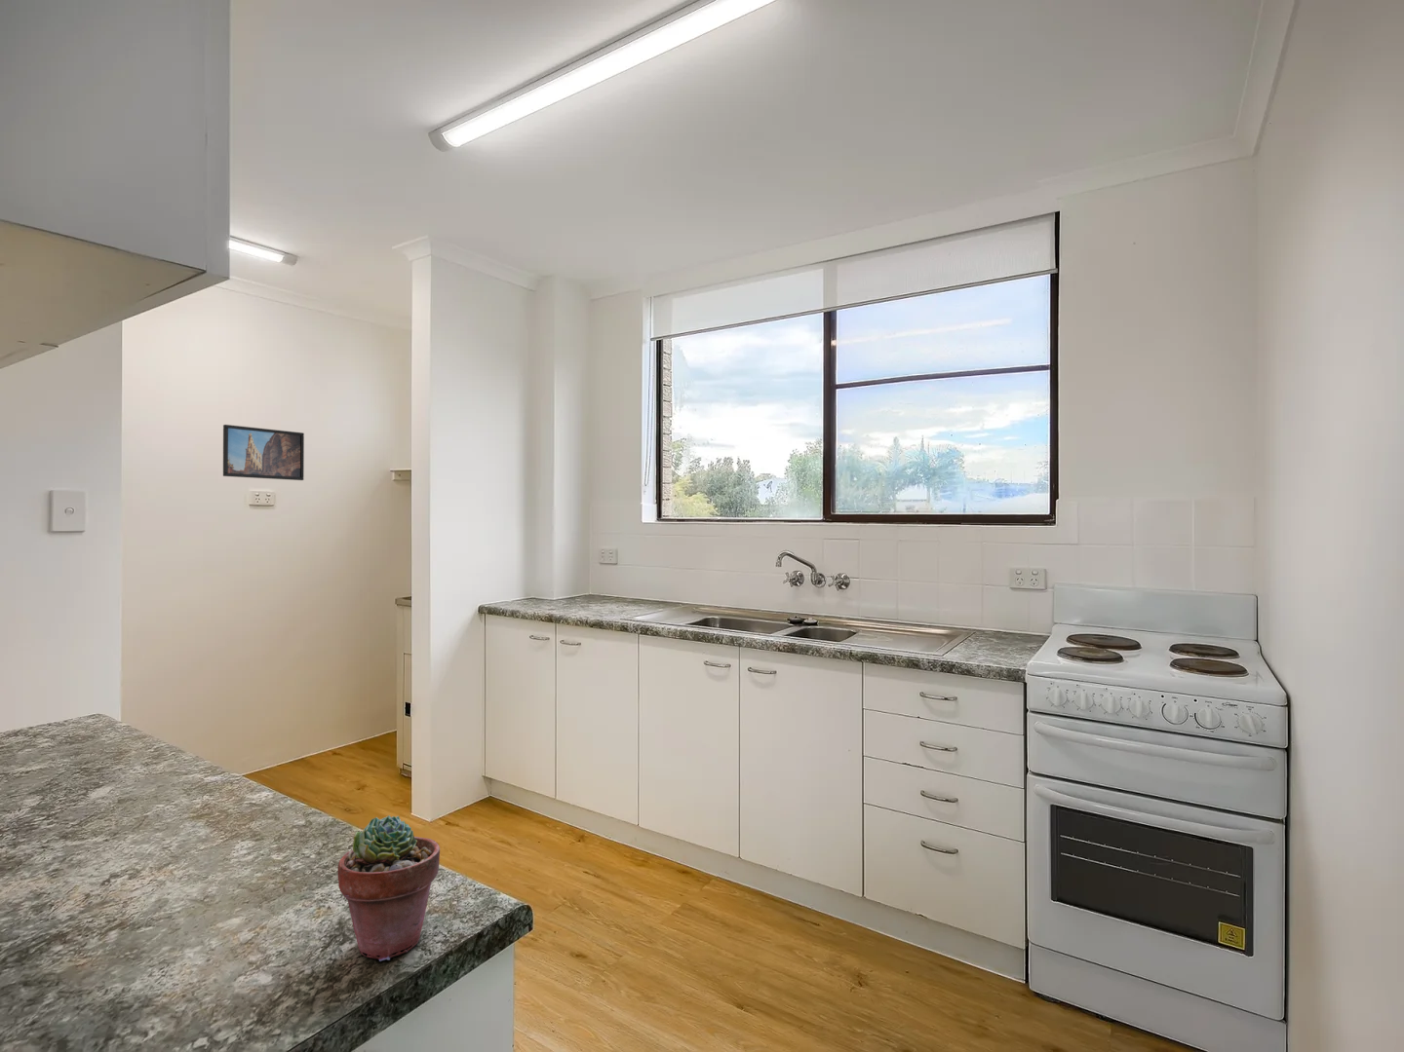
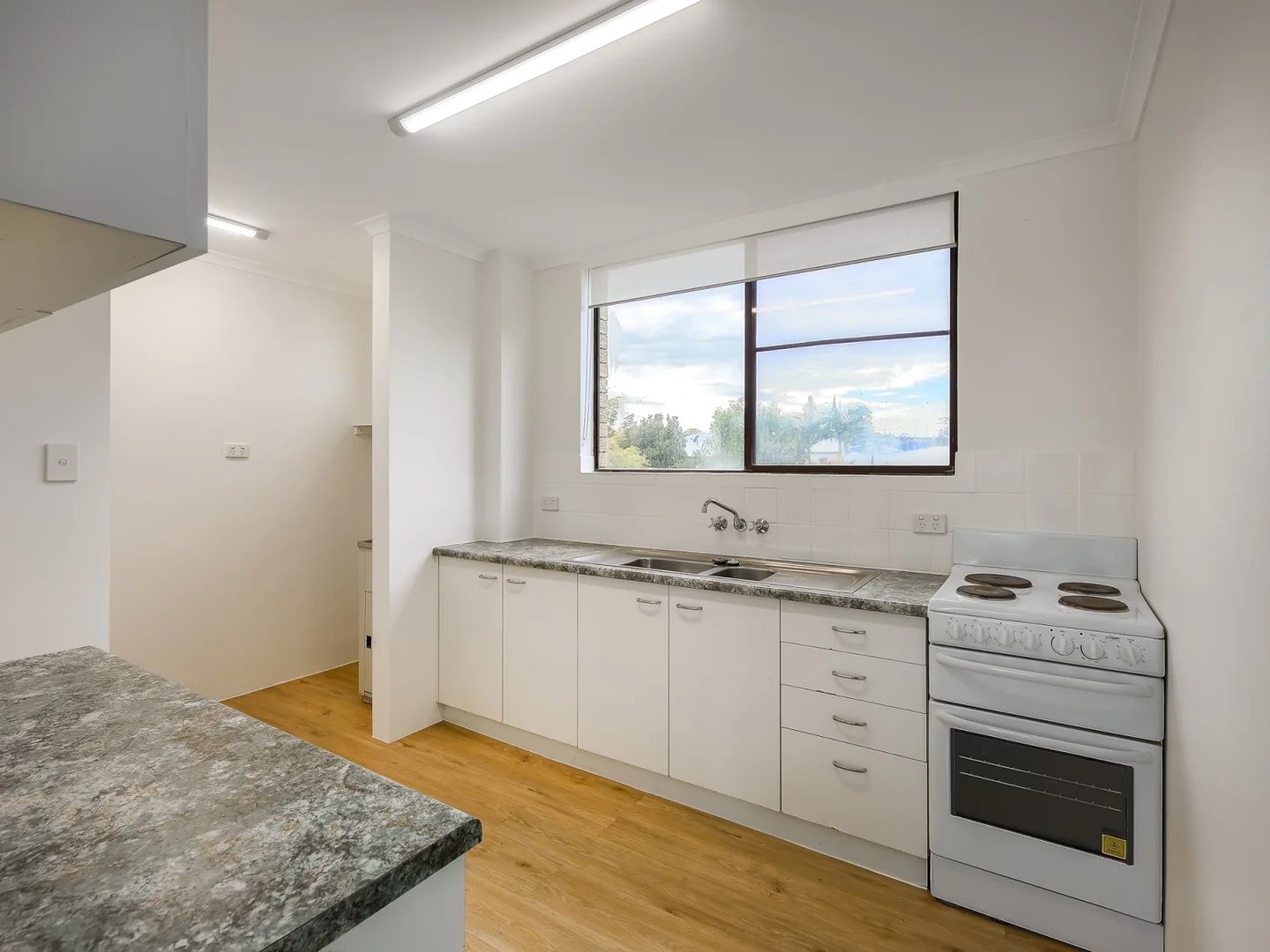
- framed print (264, 453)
- potted succulent (389, 879)
